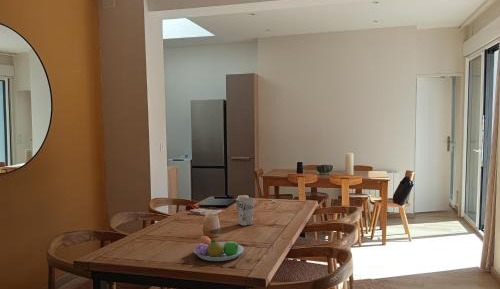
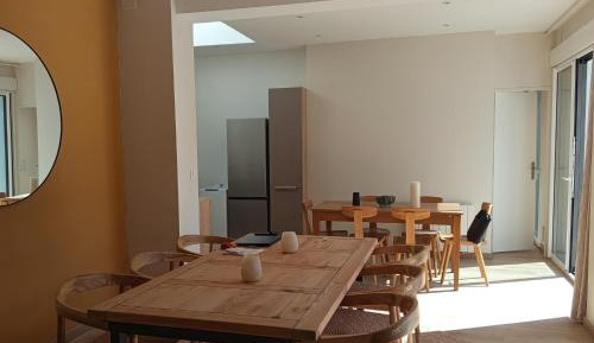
- fruit bowl (219, 245)
- cup (245, 211)
